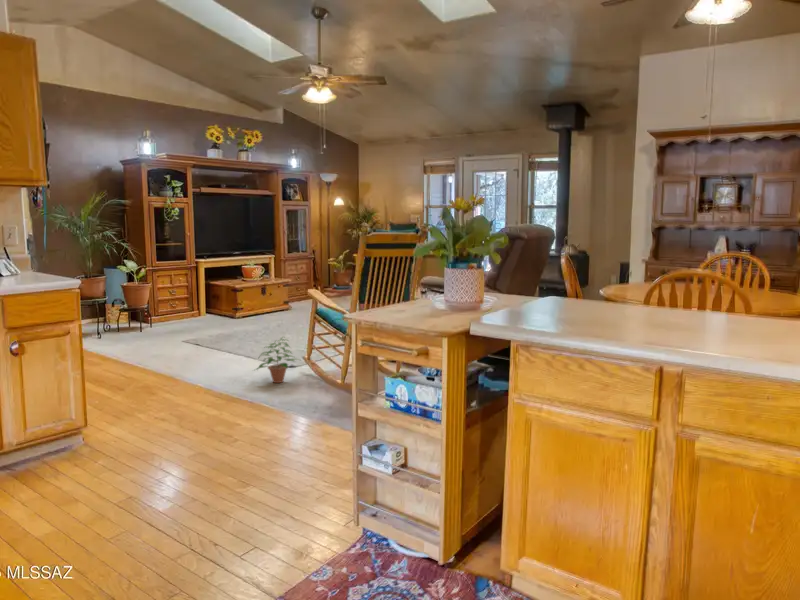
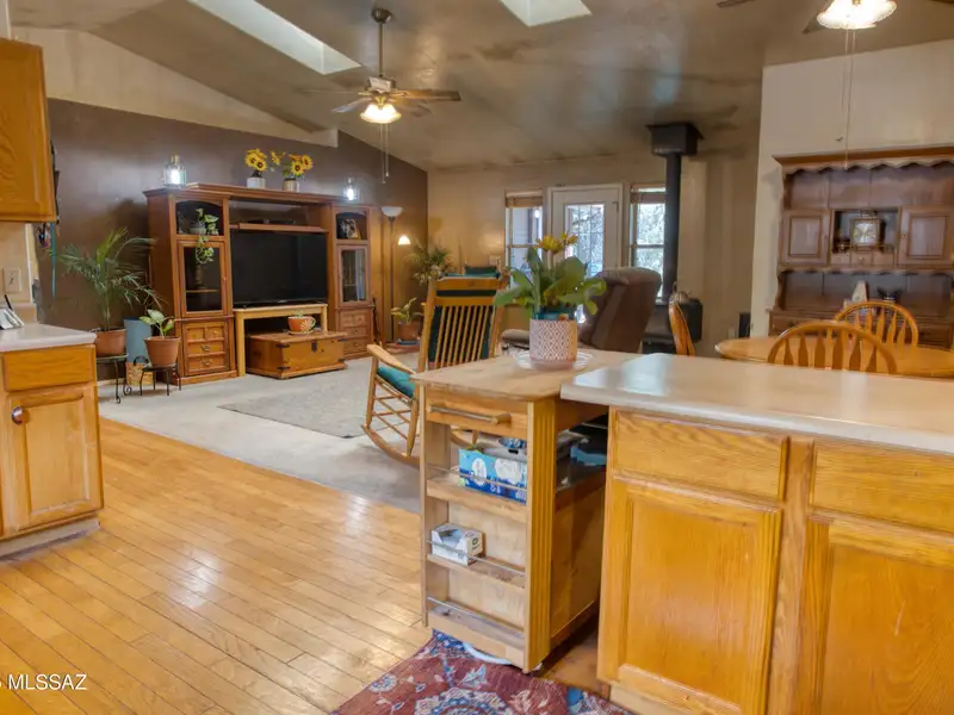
- potted plant (277, 359)
